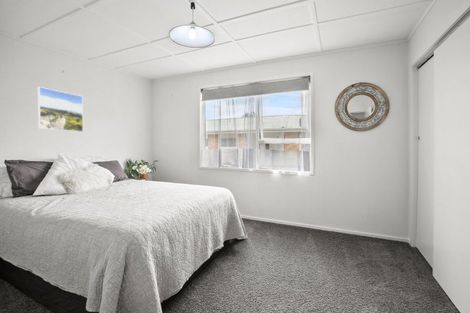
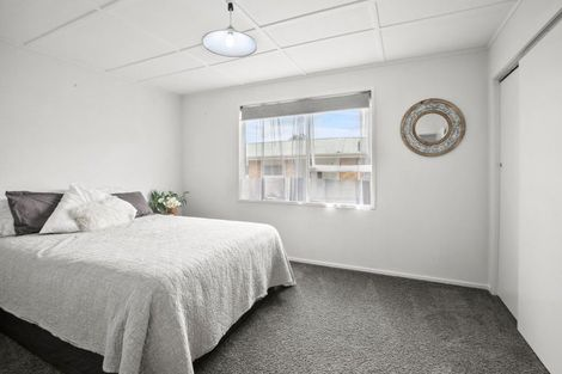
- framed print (62, 111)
